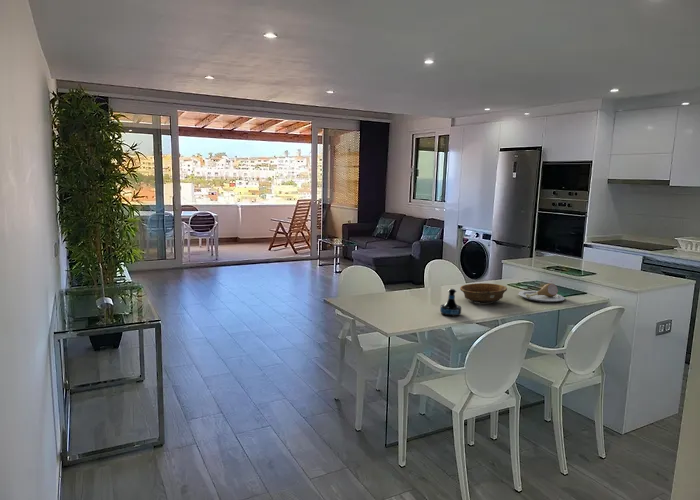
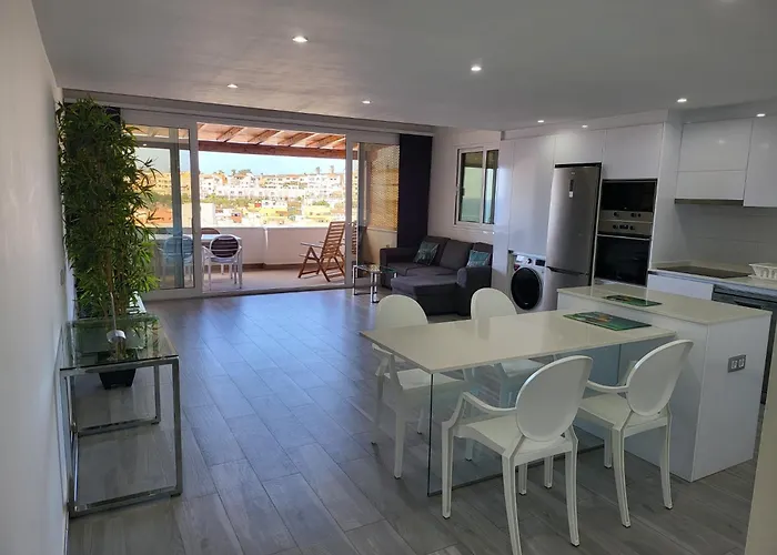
- tequila bottle (451, 301)
- plate (541, 290)
- decorative bowl (483, 293)
